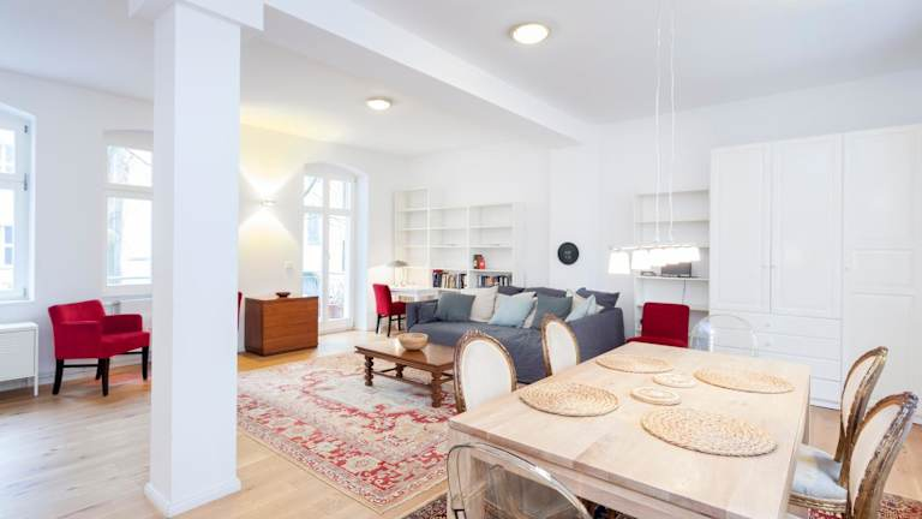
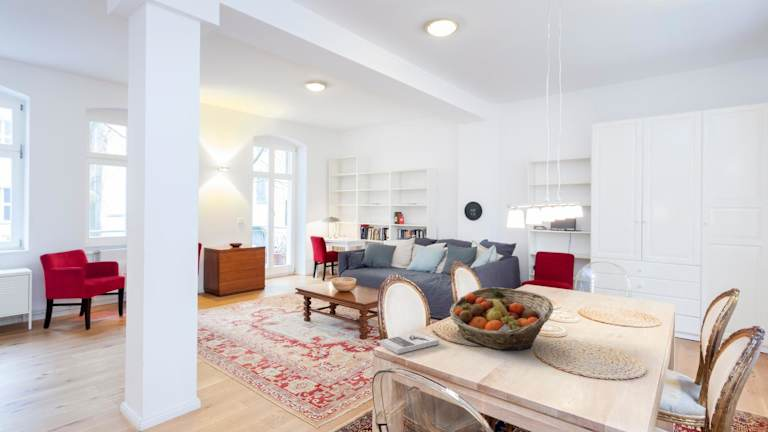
+ fruit basket (498, 316)
+ book (409, 342)
